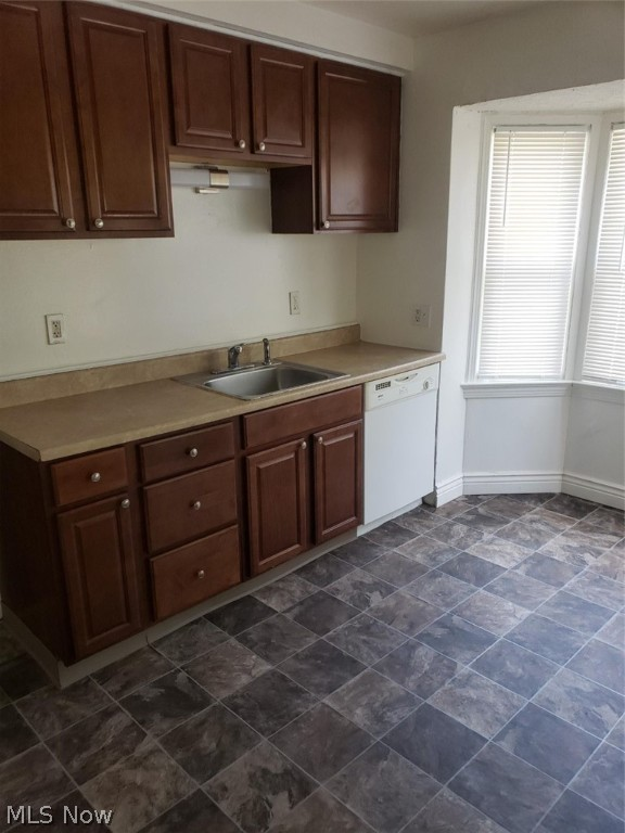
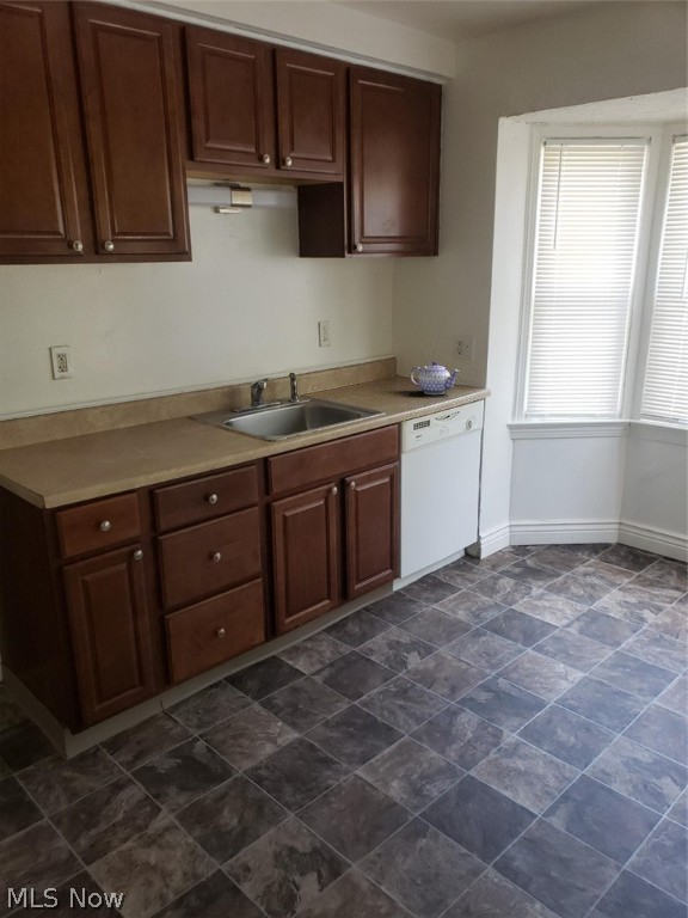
+ teapot (434, 377)
